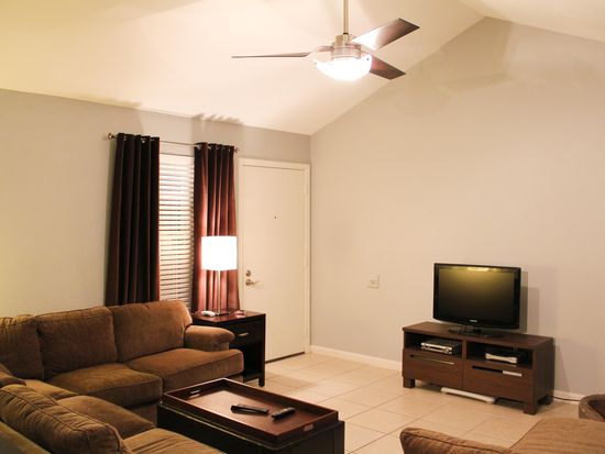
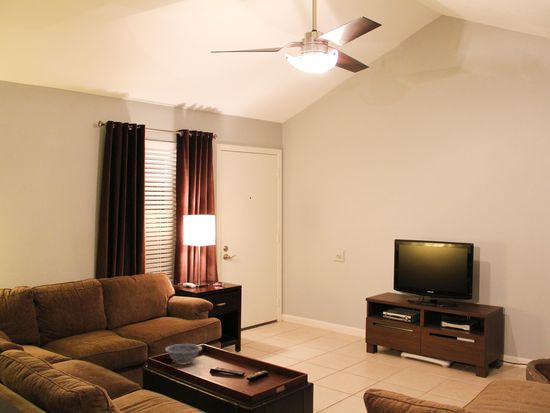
+ decorative bowl (183, 355)
